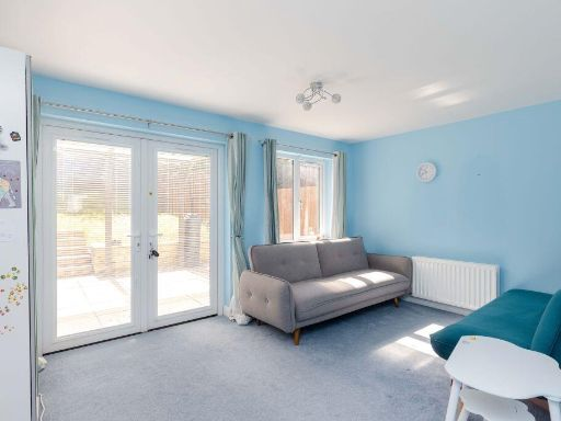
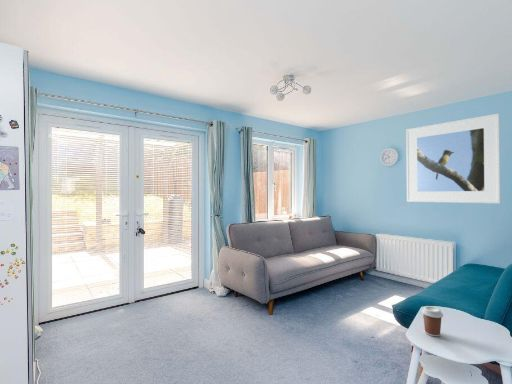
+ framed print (448, 162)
+ coffee cup (432, 321)
